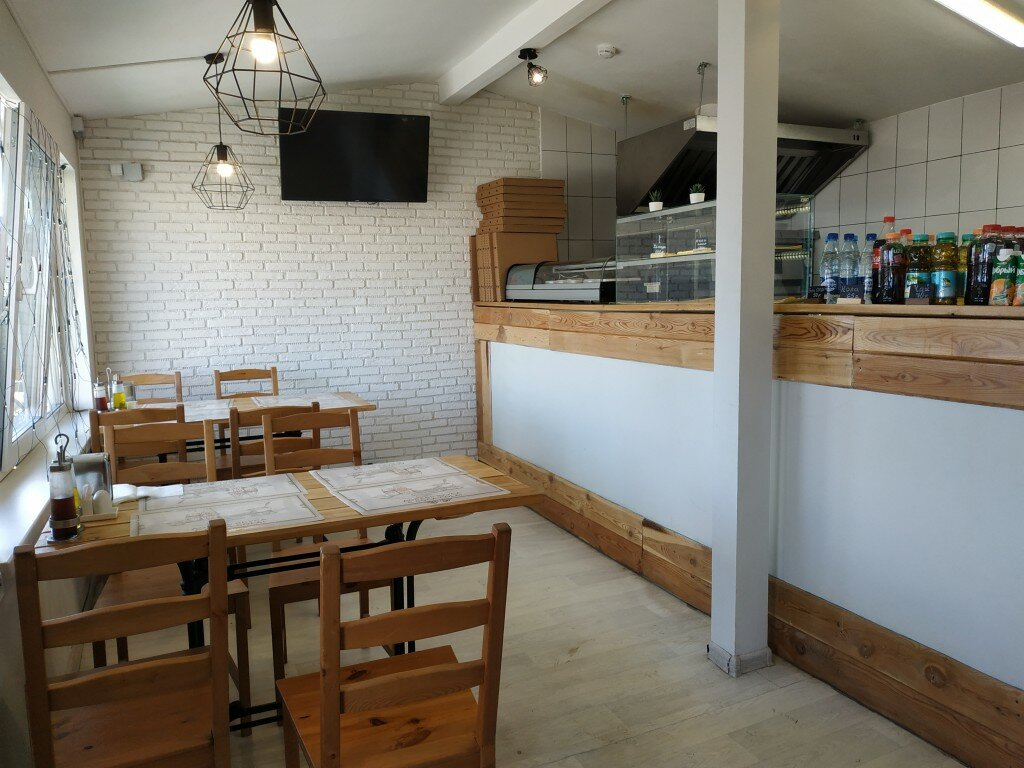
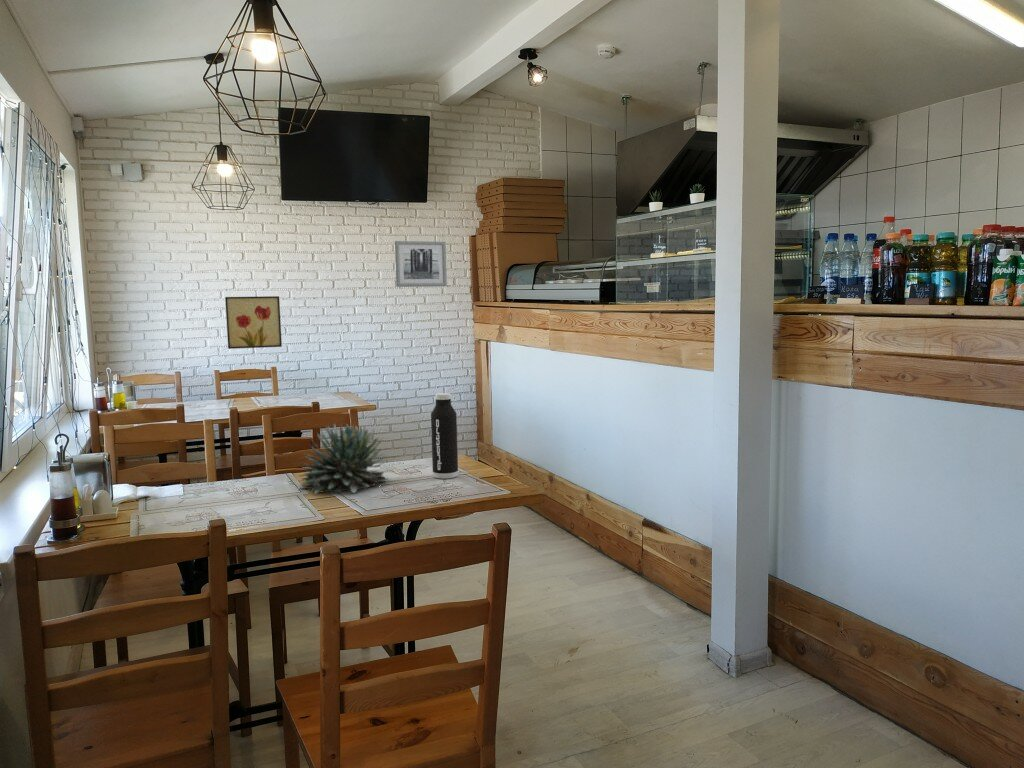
+ succulent plant (339, 454)
+ wall art (421, 264)
+ wall art (253, 322)
+ water bottle (444, 435)
